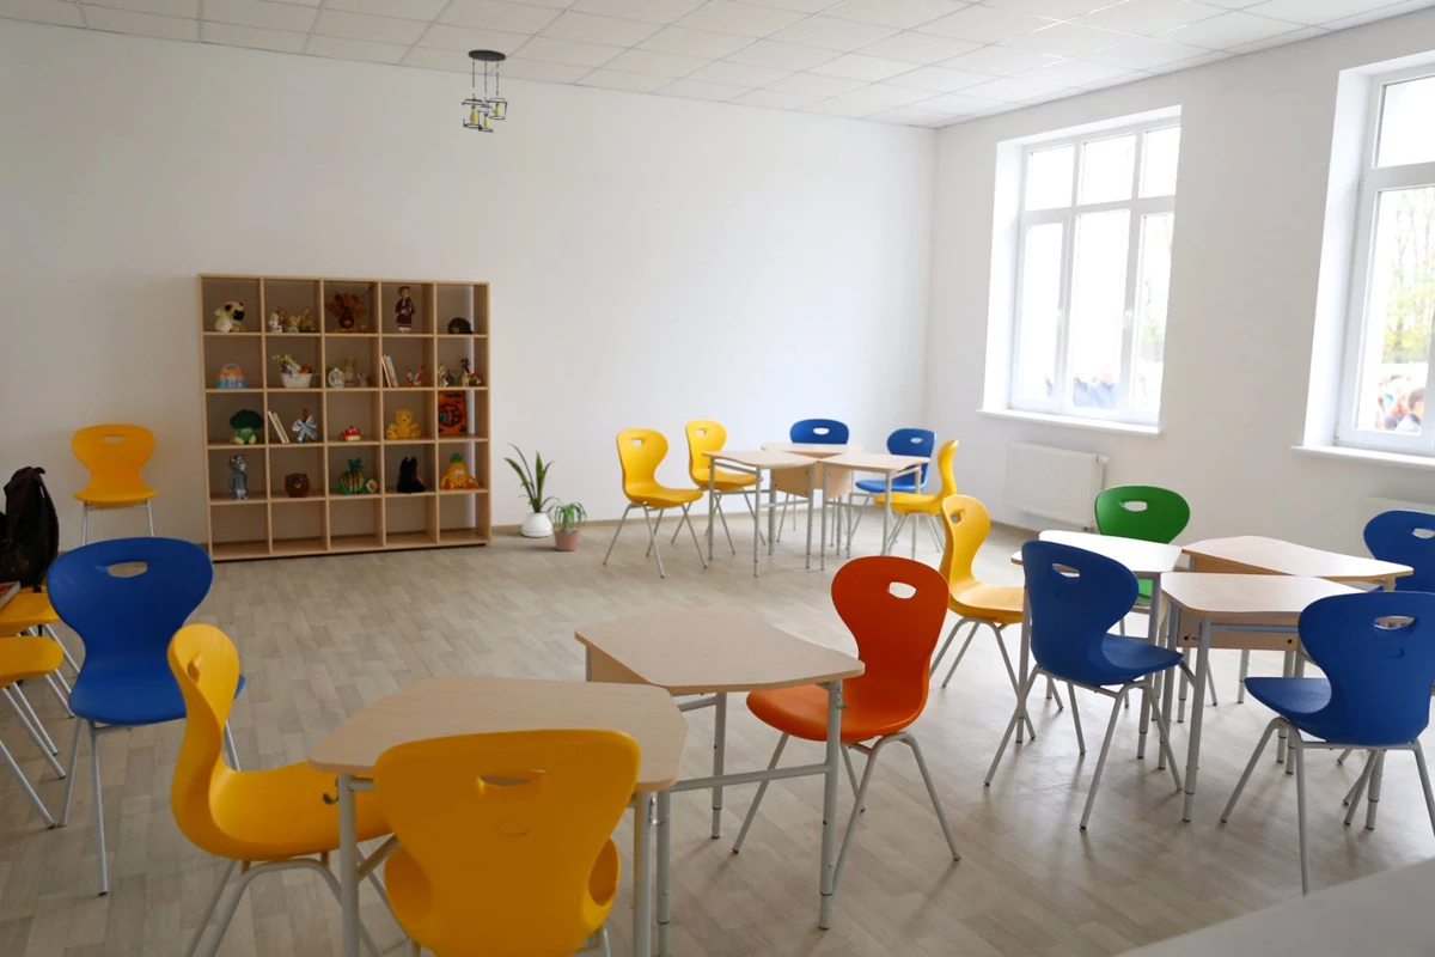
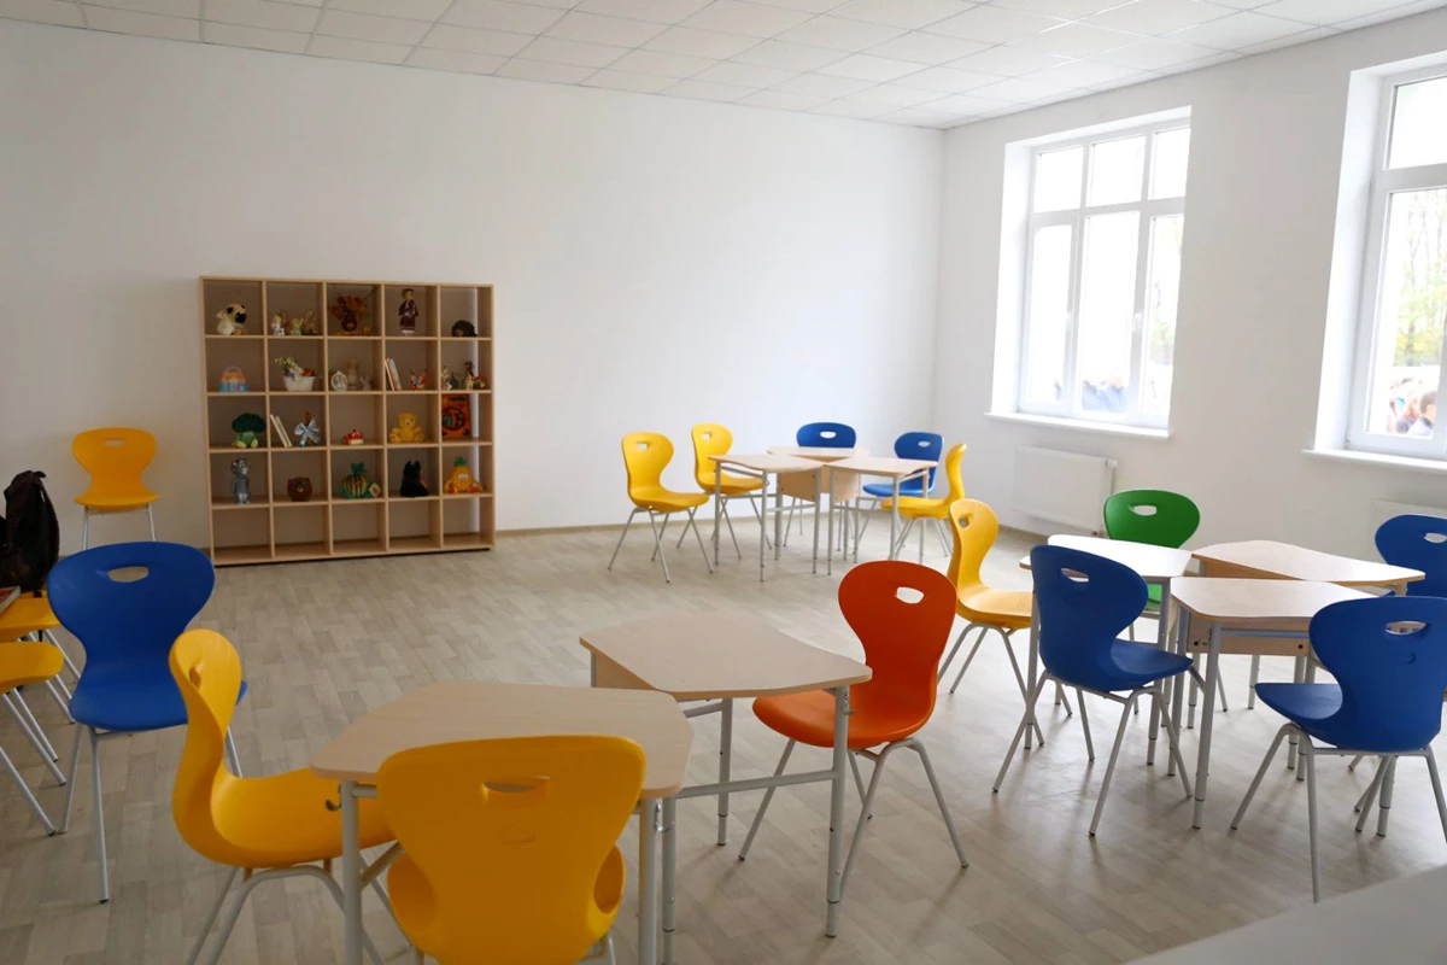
- potted plant (563, 525)
- house plant (533, 488)
- ceiling light fixture (486, 92)
